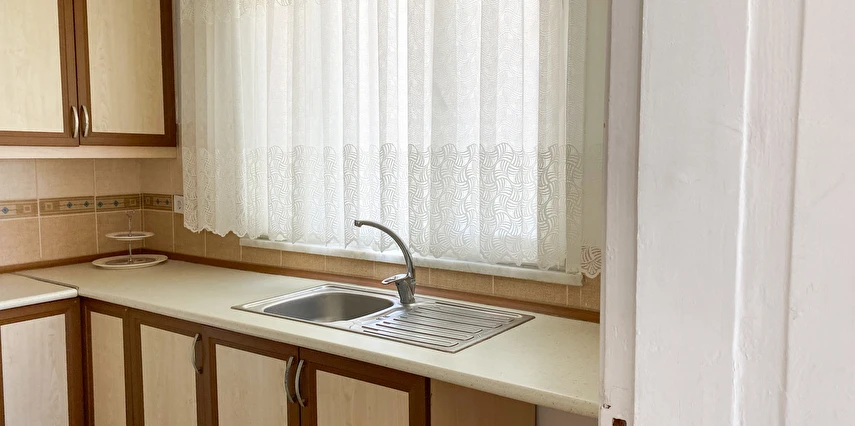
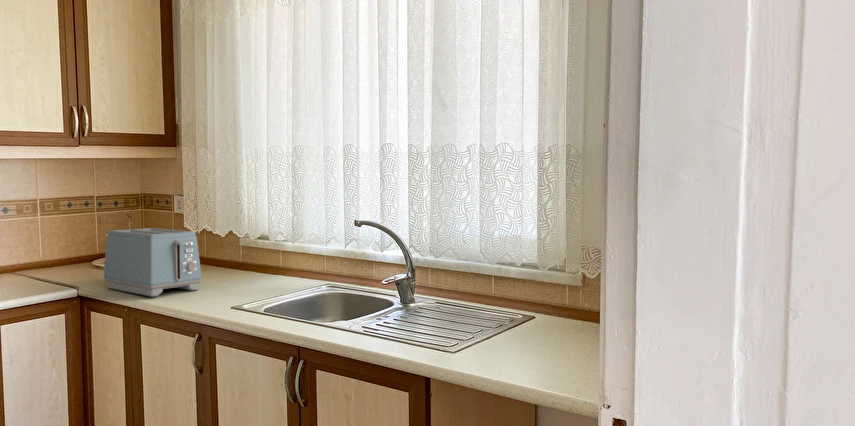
+ toaster (154, 260)
